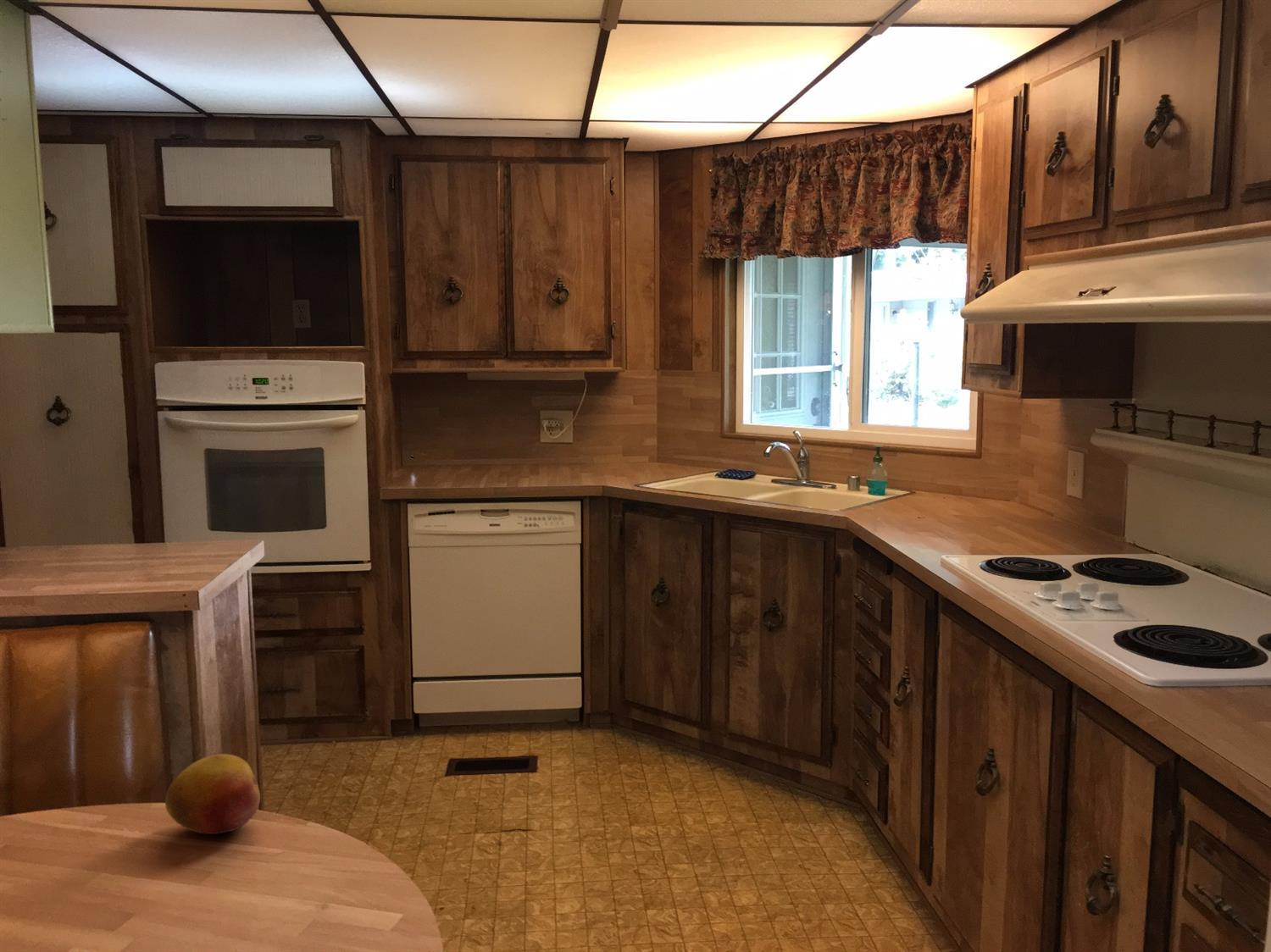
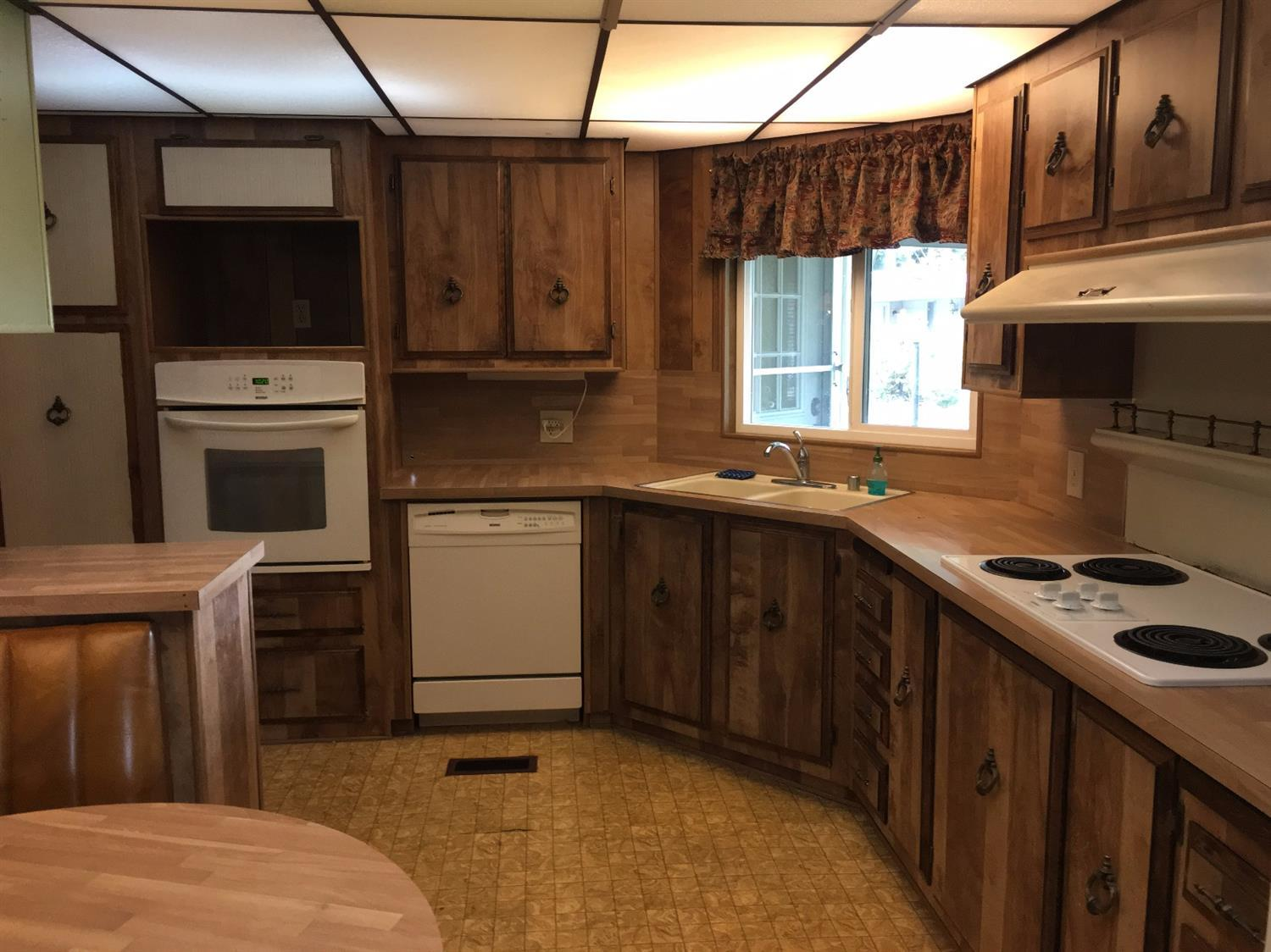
- fruit (215, 791)
